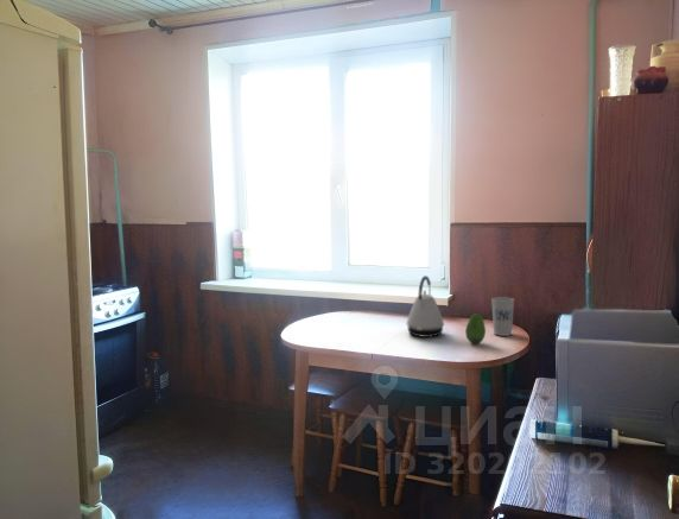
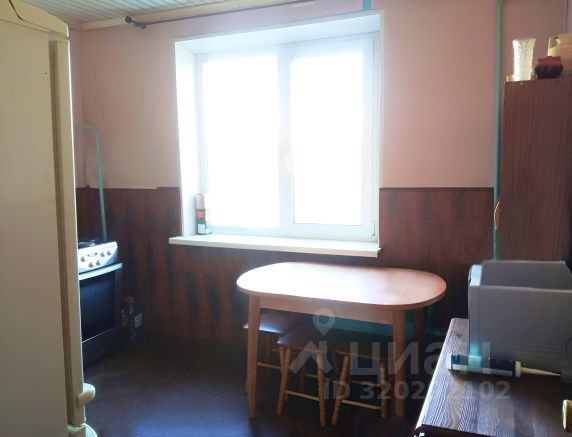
- cup (502, 316)
- kettle (425, 304)
- fruit (475, 328)
